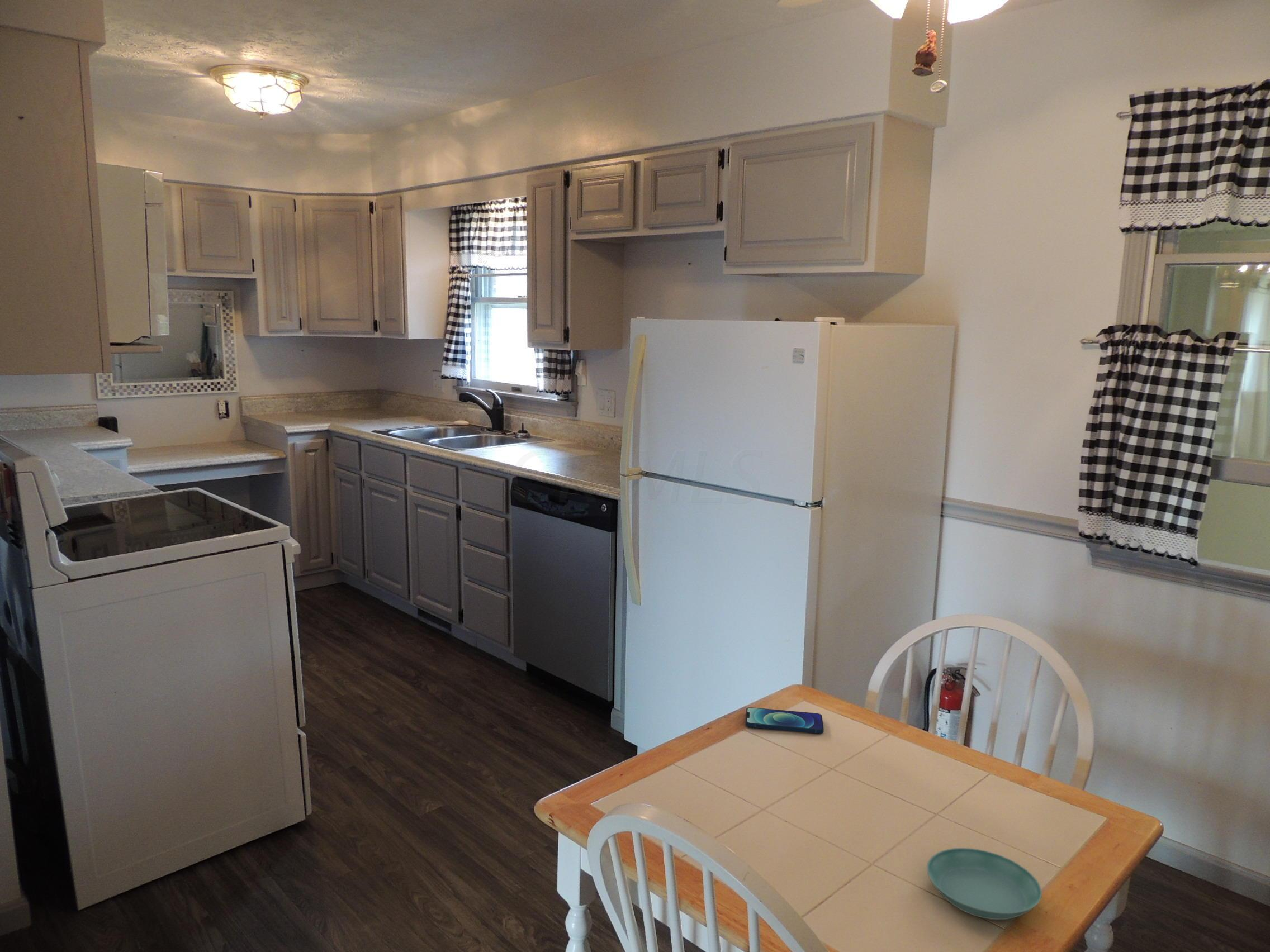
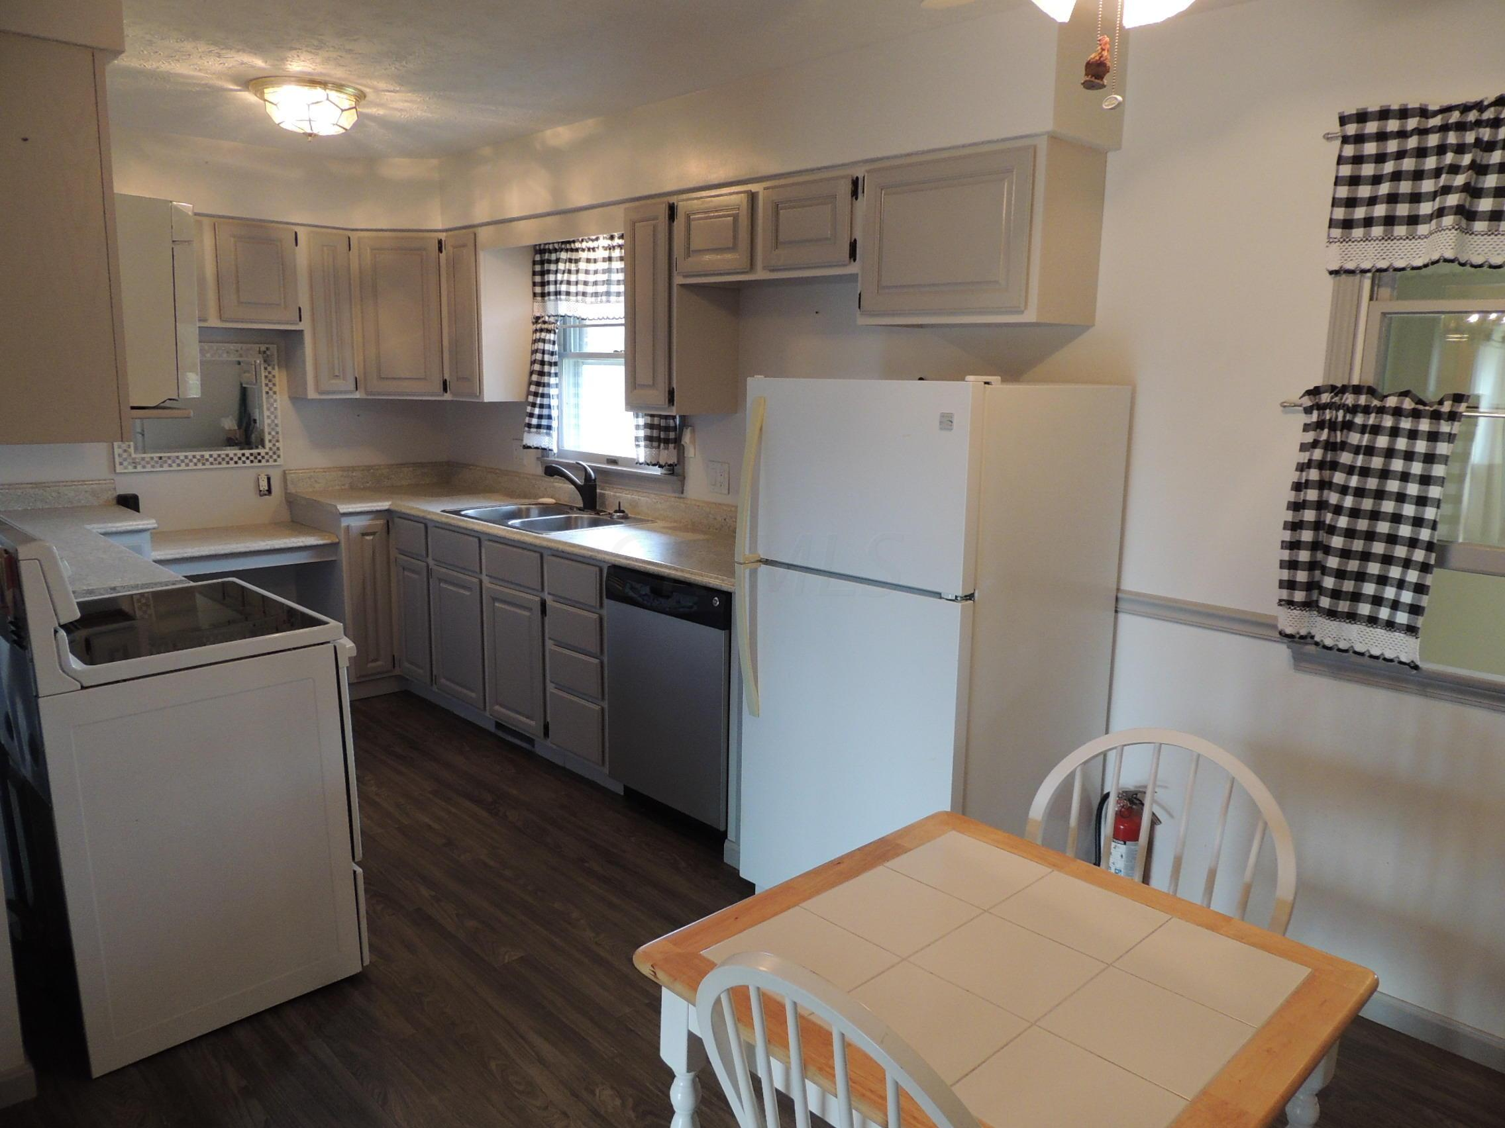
- smartphone (784, 720)
- saucer (982, 887)
